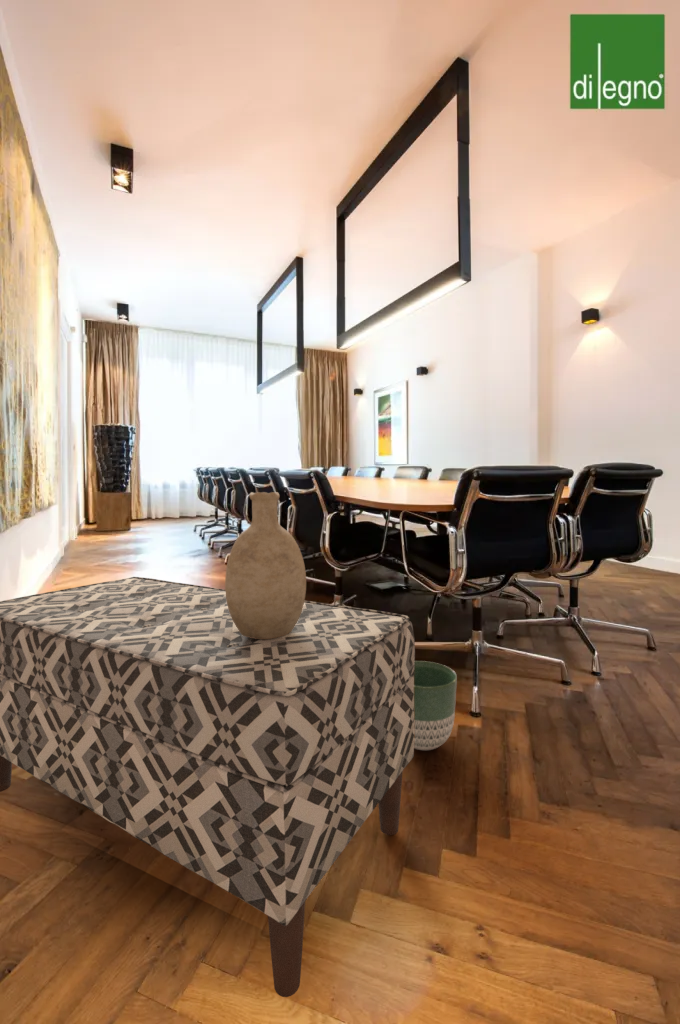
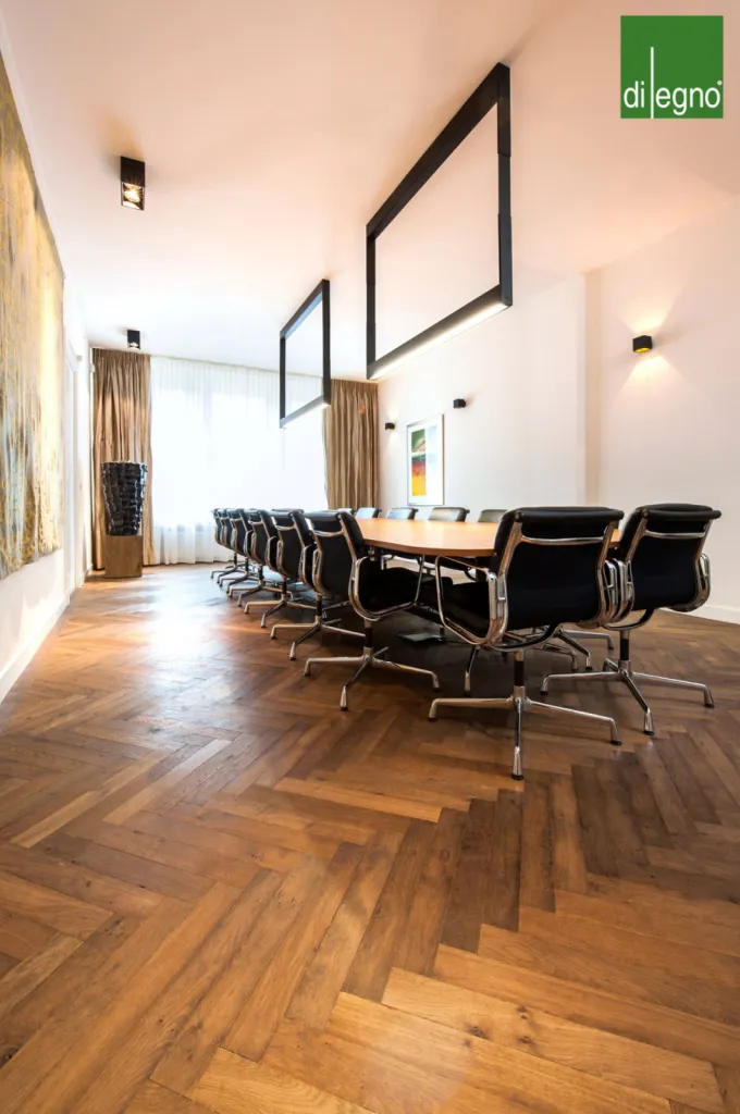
- planter (422, 708)
- bench (180, 710)
- decorative vase (264, 561)
